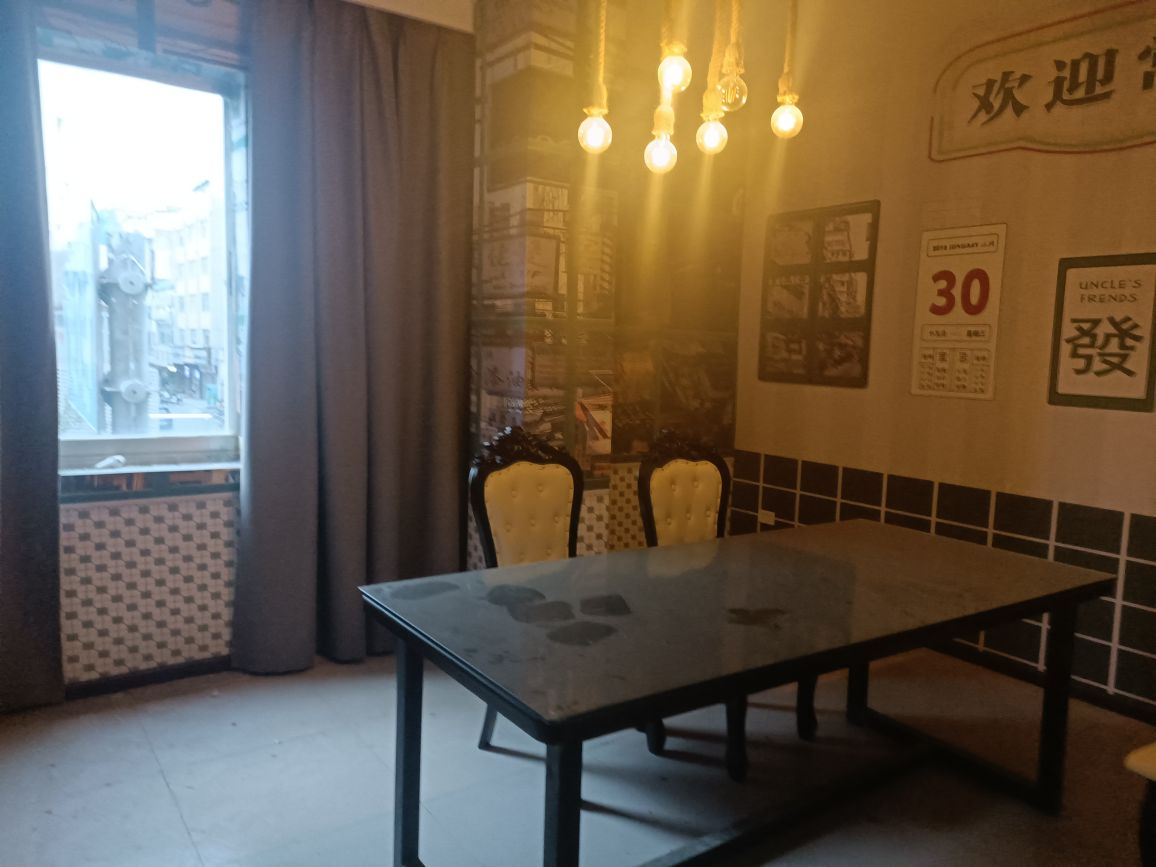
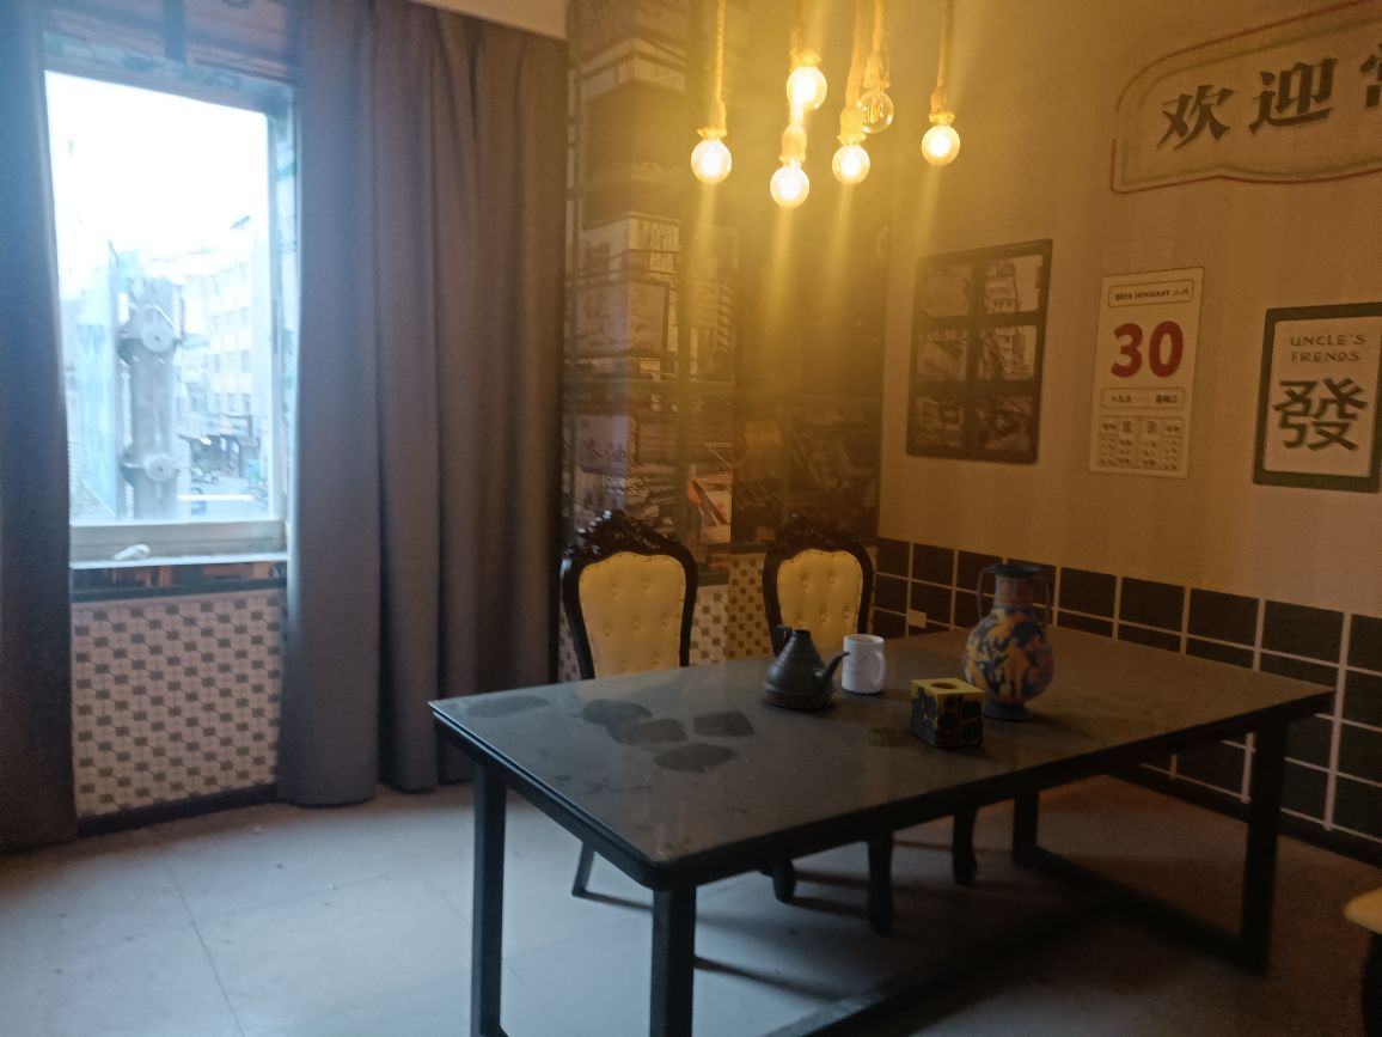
+ vase (1009, 640)
+ teapot (807, 669)
+ candle (946, 712)
+ mug (867, 665)
